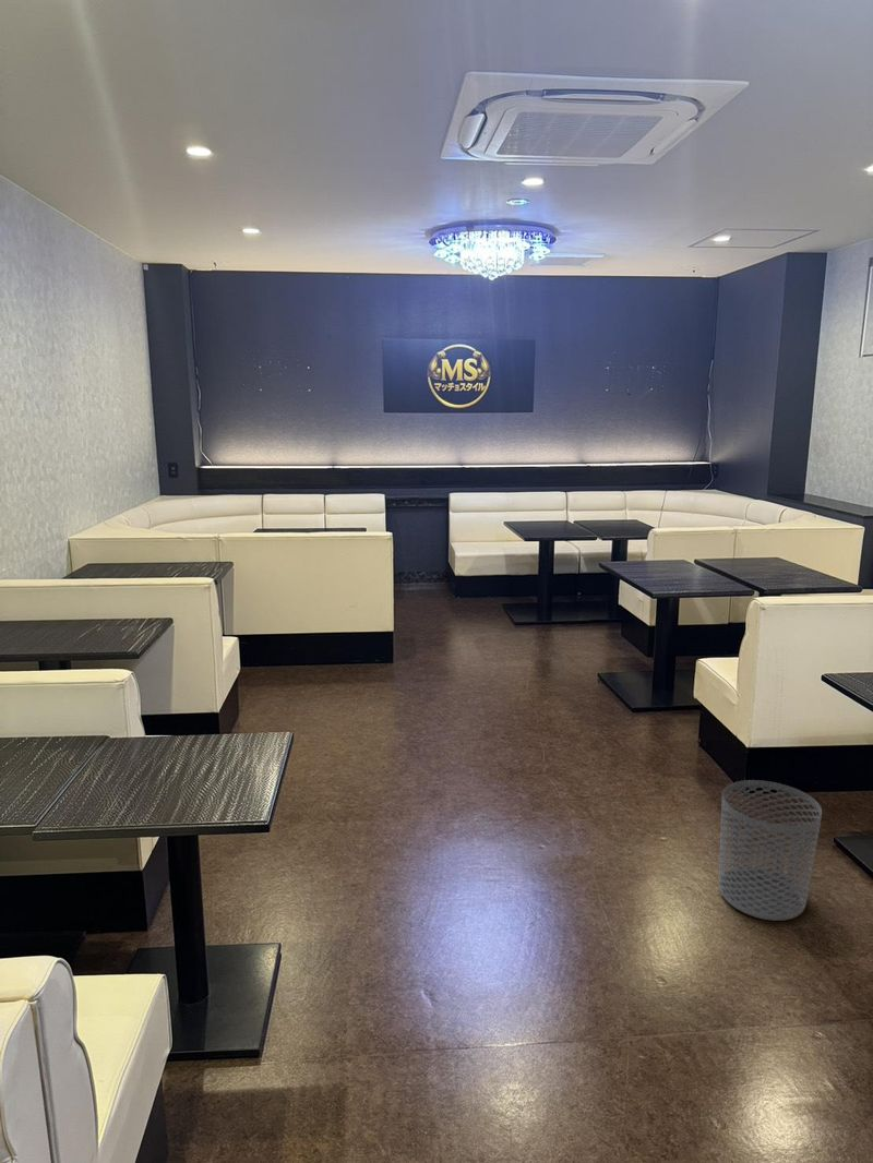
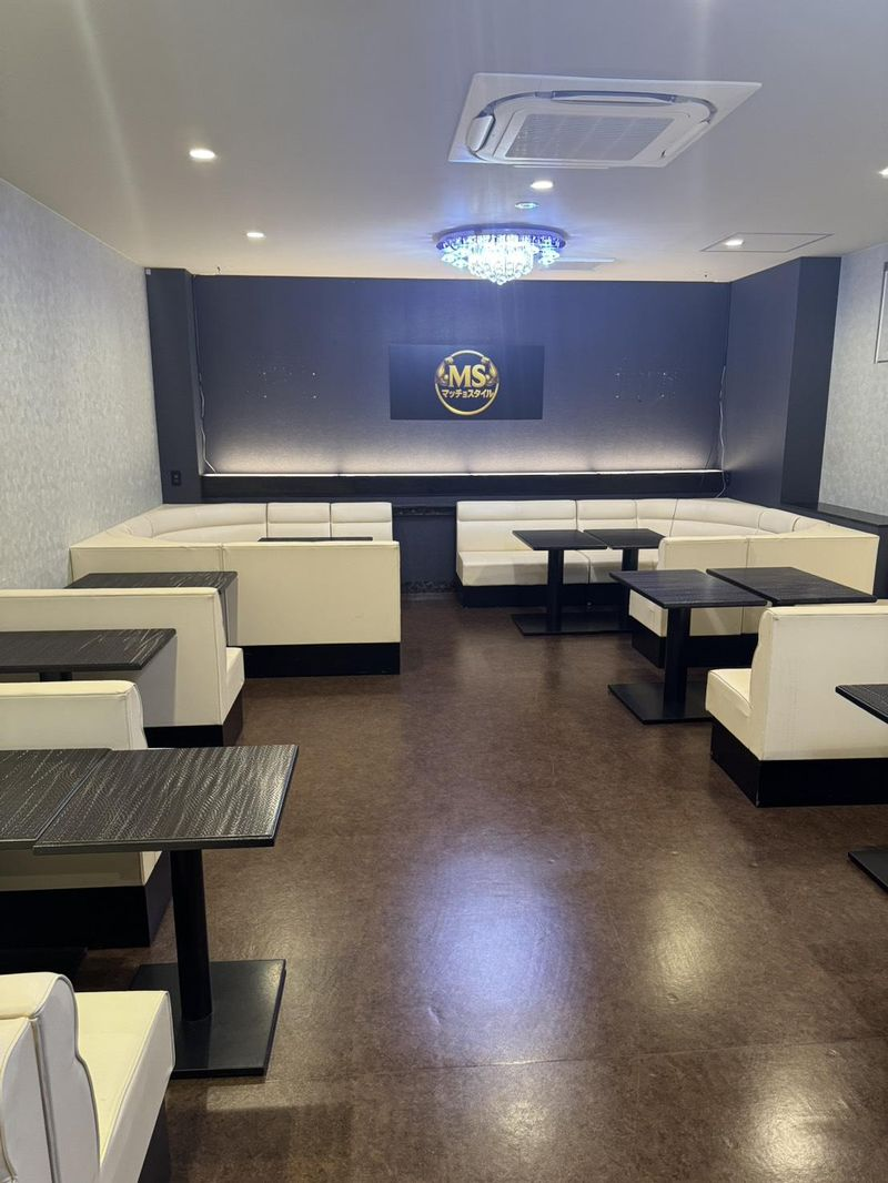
- waste bin (765, 850)
